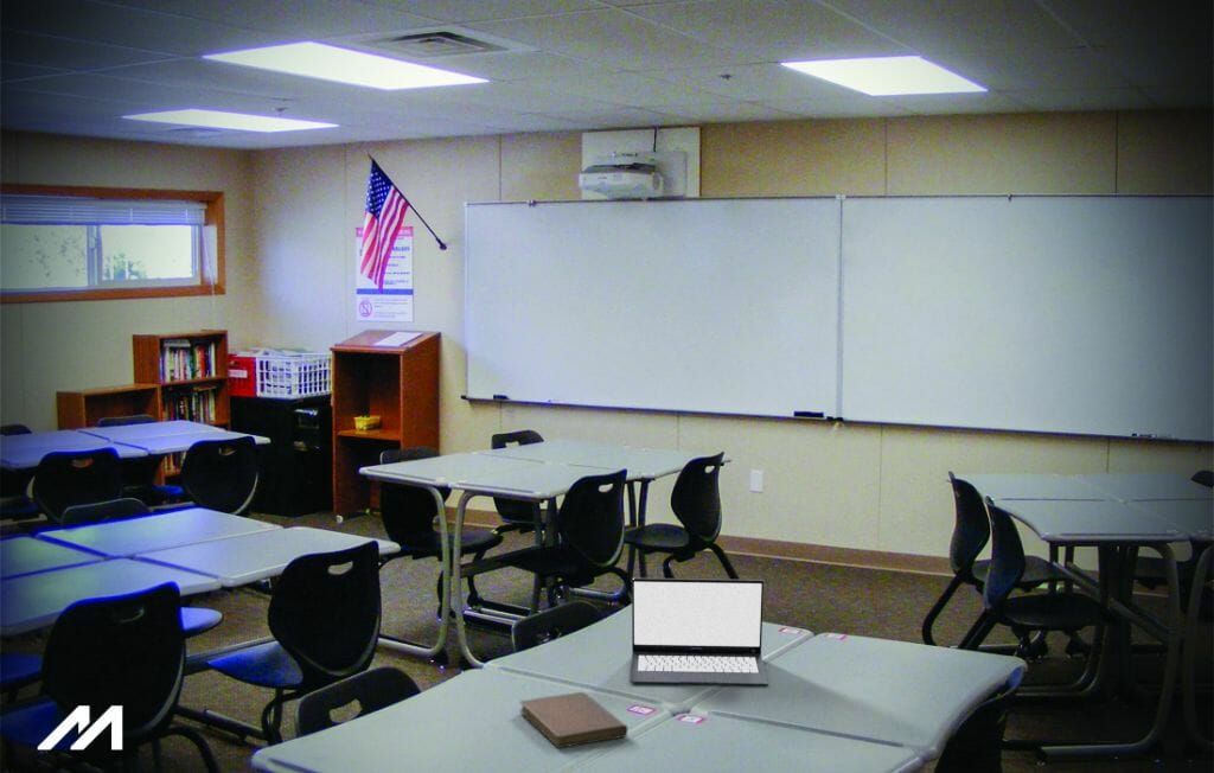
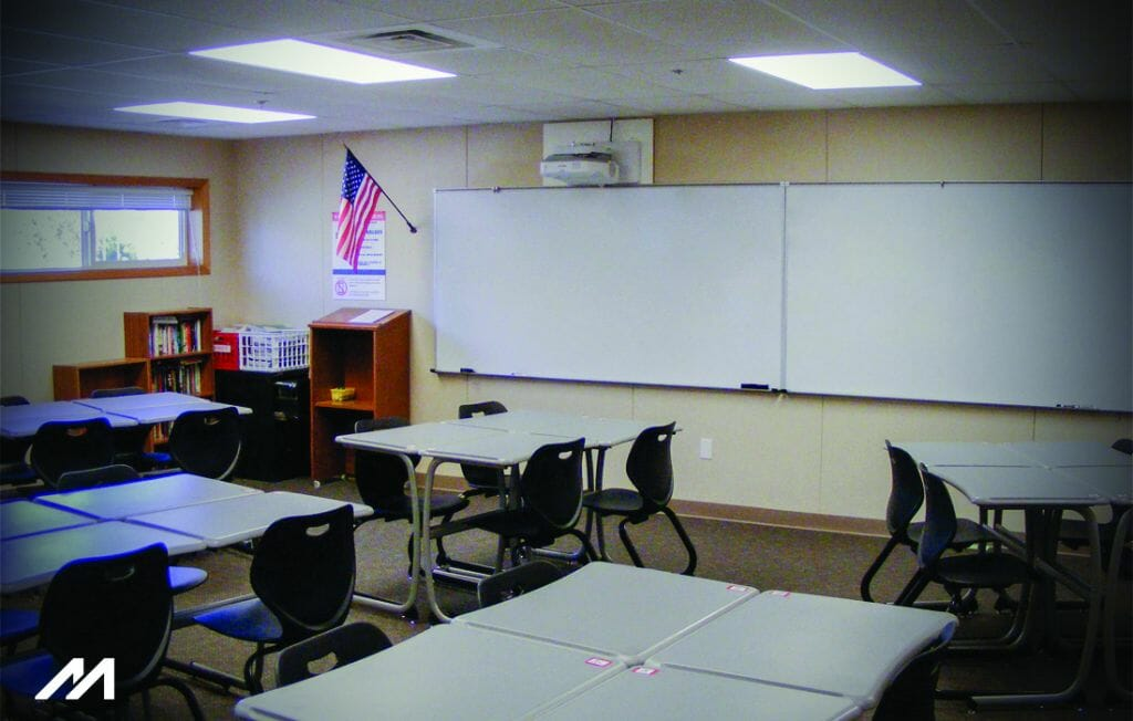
- notebook (571, 717)
- laptop (697, 627)
